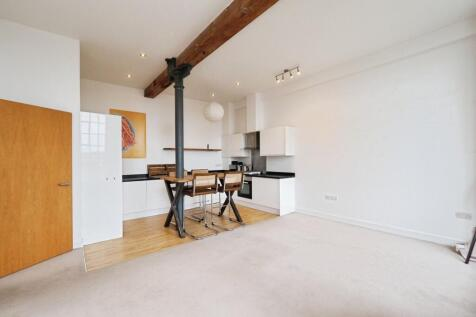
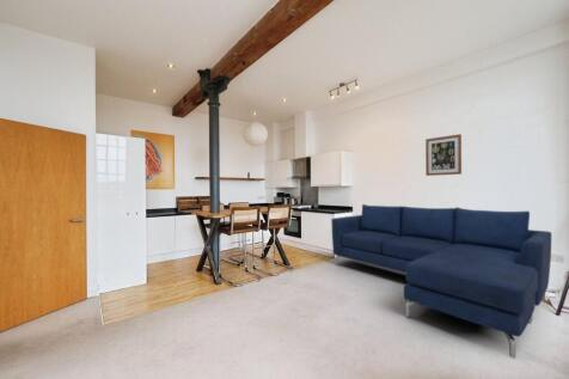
+ wall art (442, 155)
+ sofa (406, 246)
